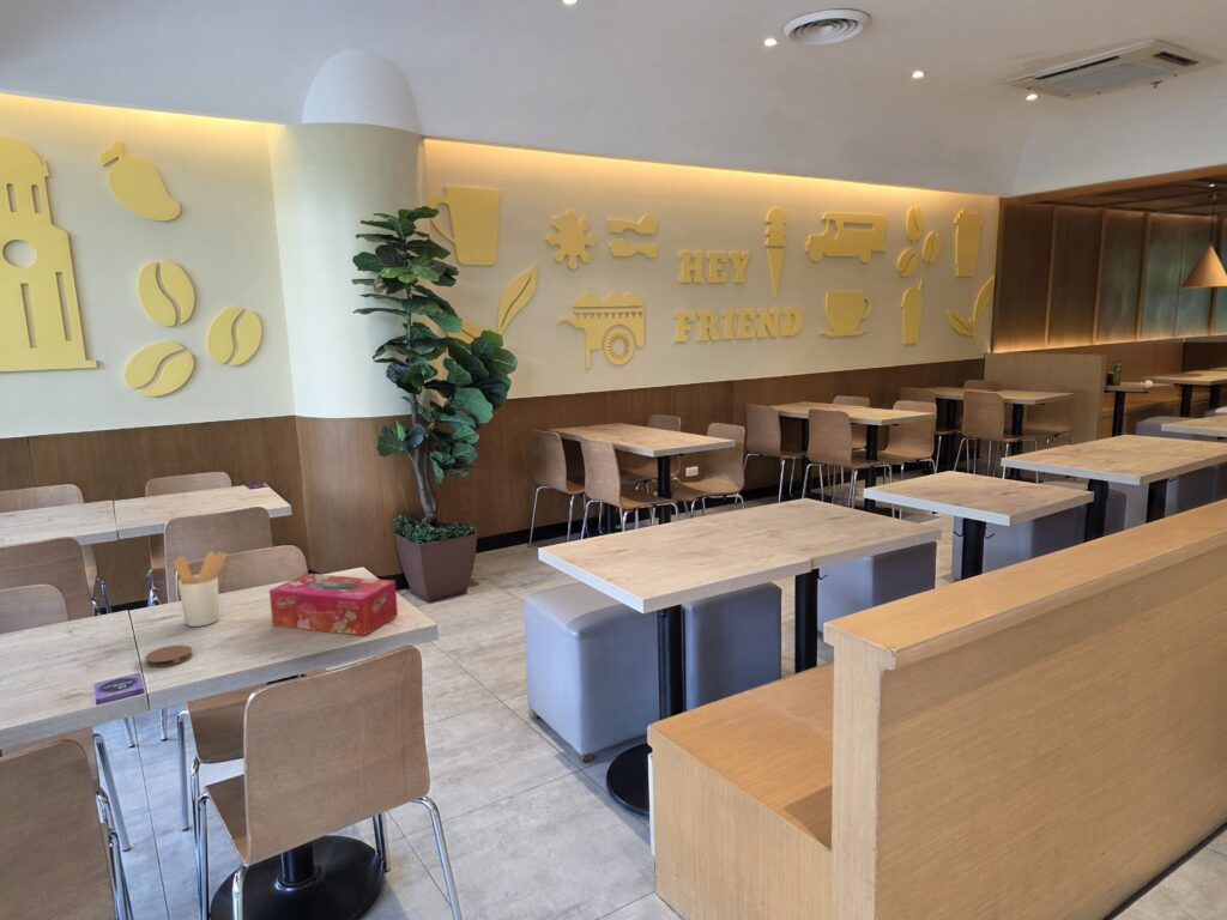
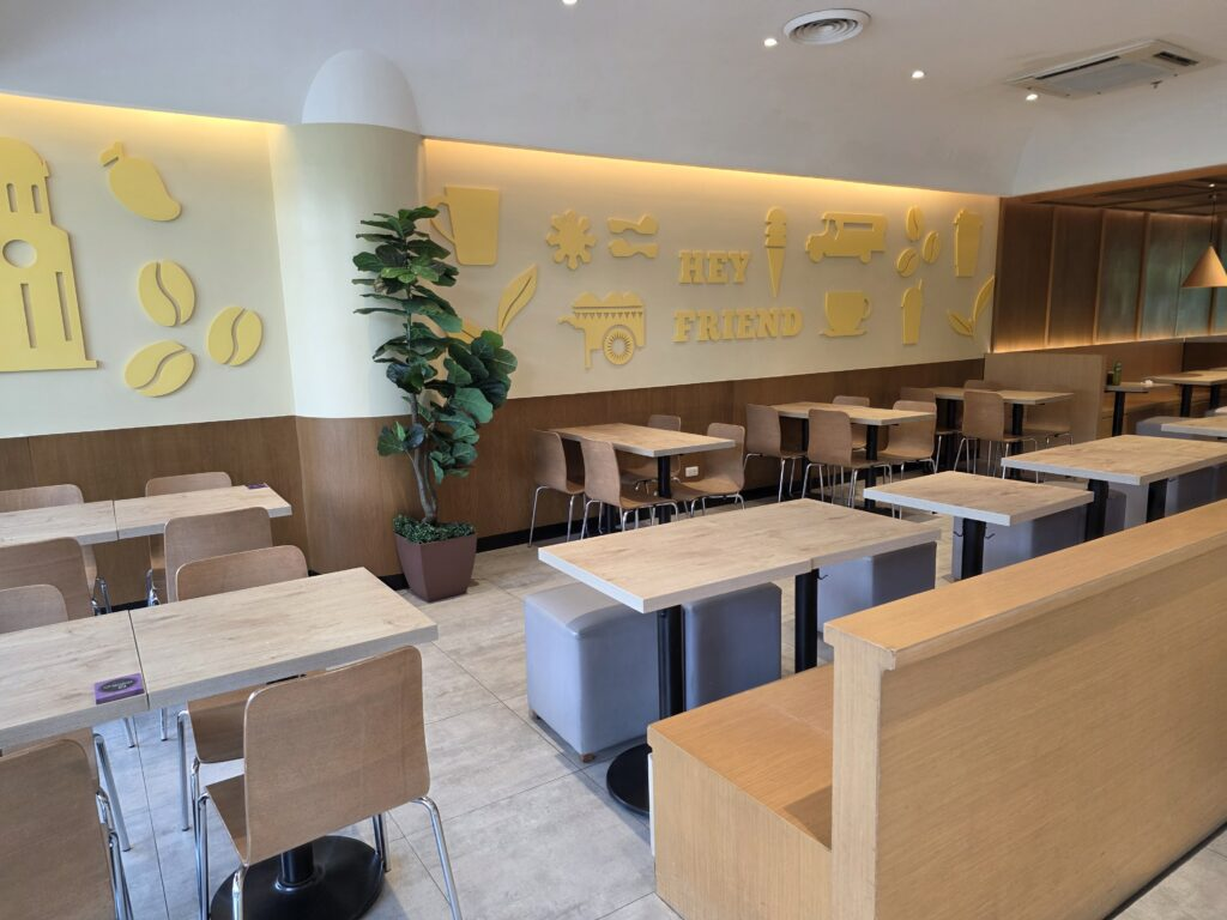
- utensil holder (205, 586)
- tissue box (334, 603)
- coaster (169, 655)
